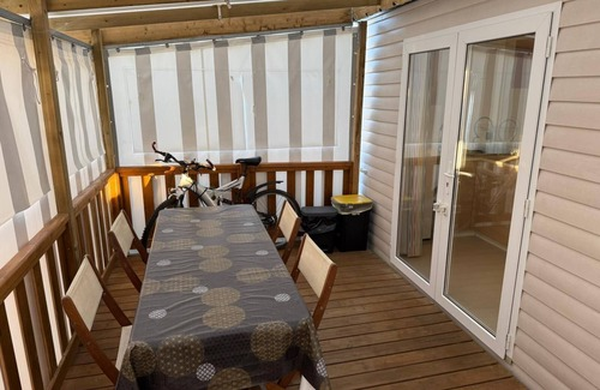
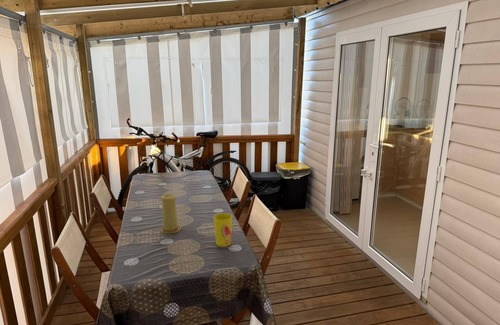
+ cup (223, 230)
+ candle (169, 212)
